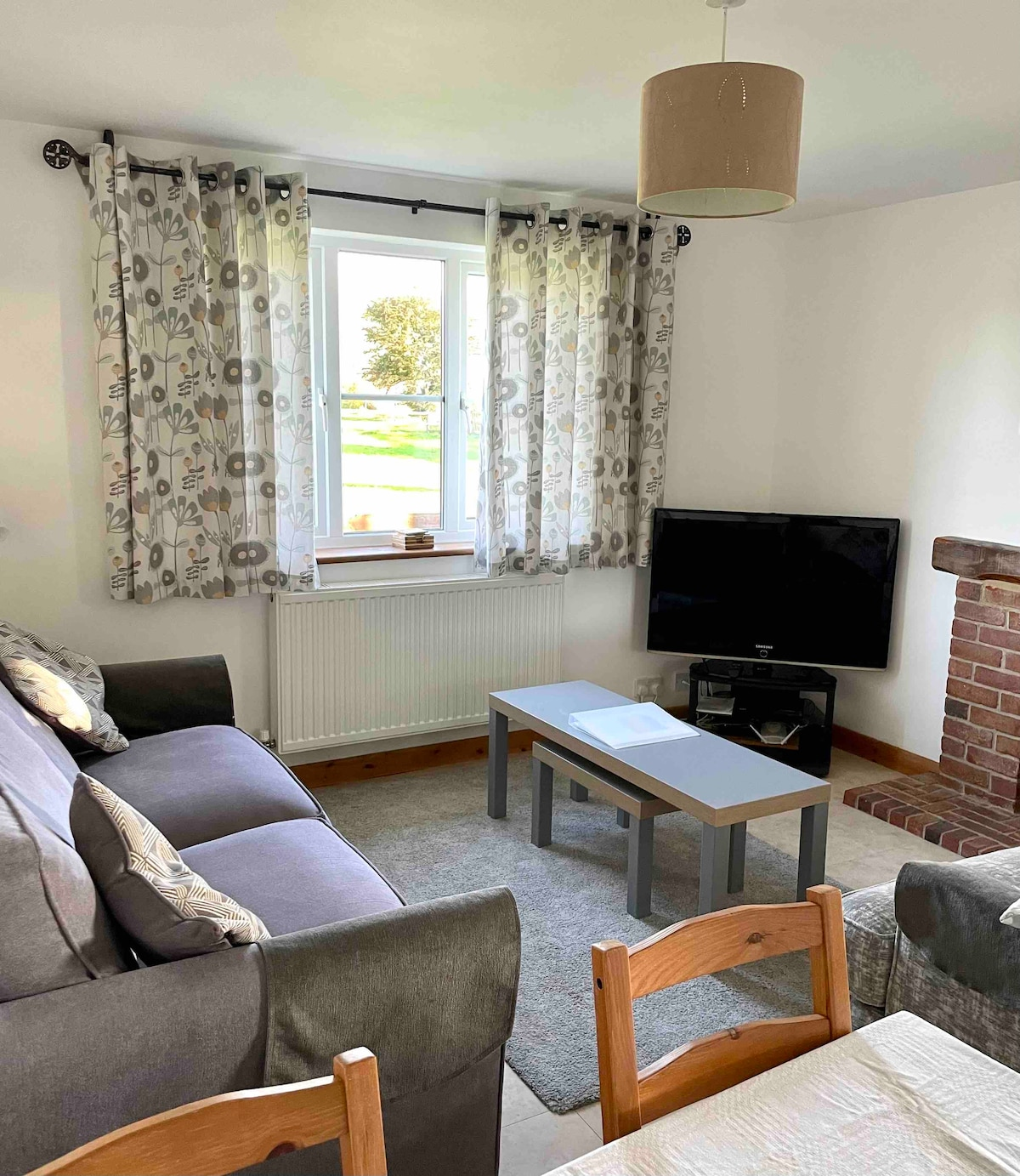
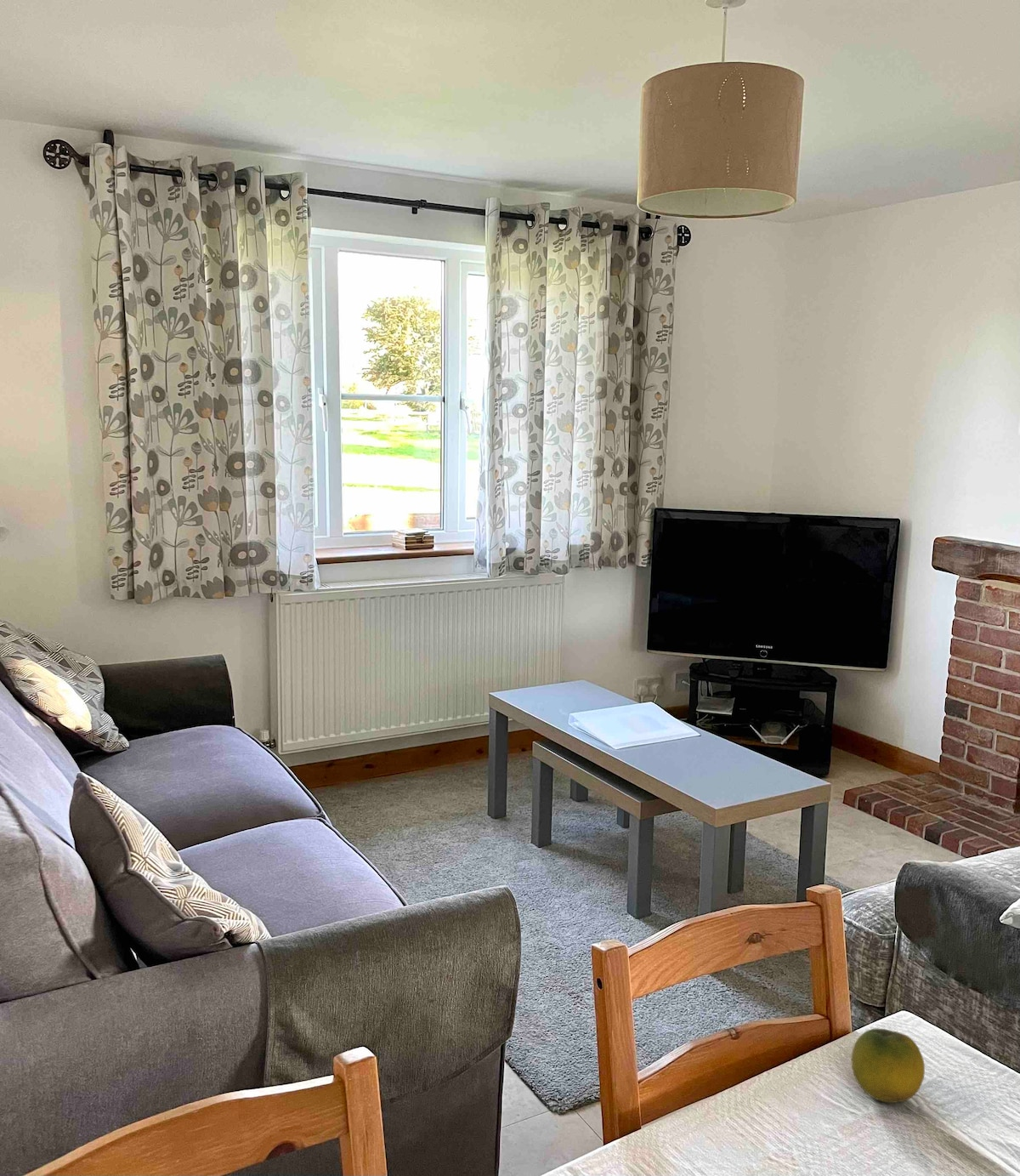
+ fruit (887, 1064)
